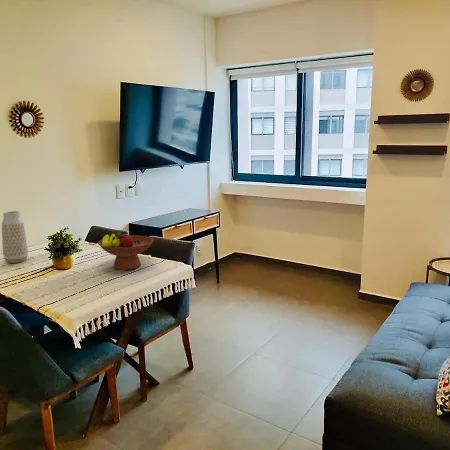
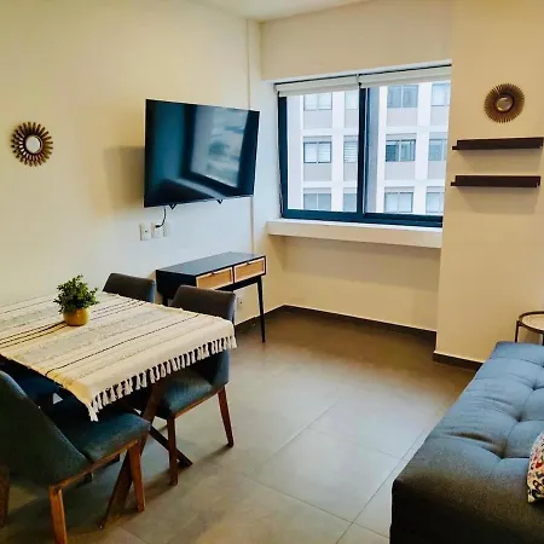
- vase (14, 237)
- fruit bowl (126, 248)
